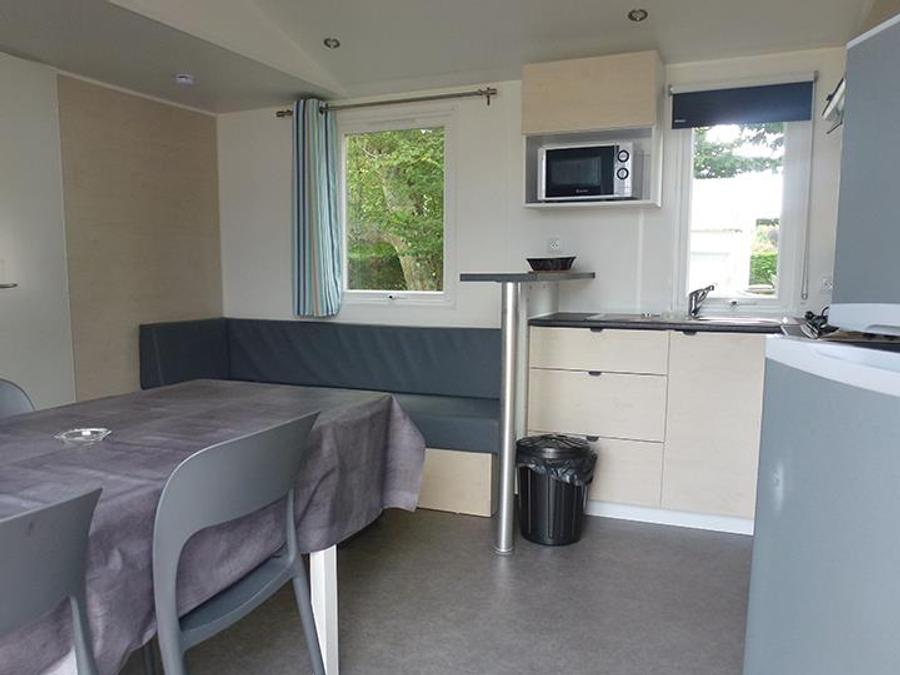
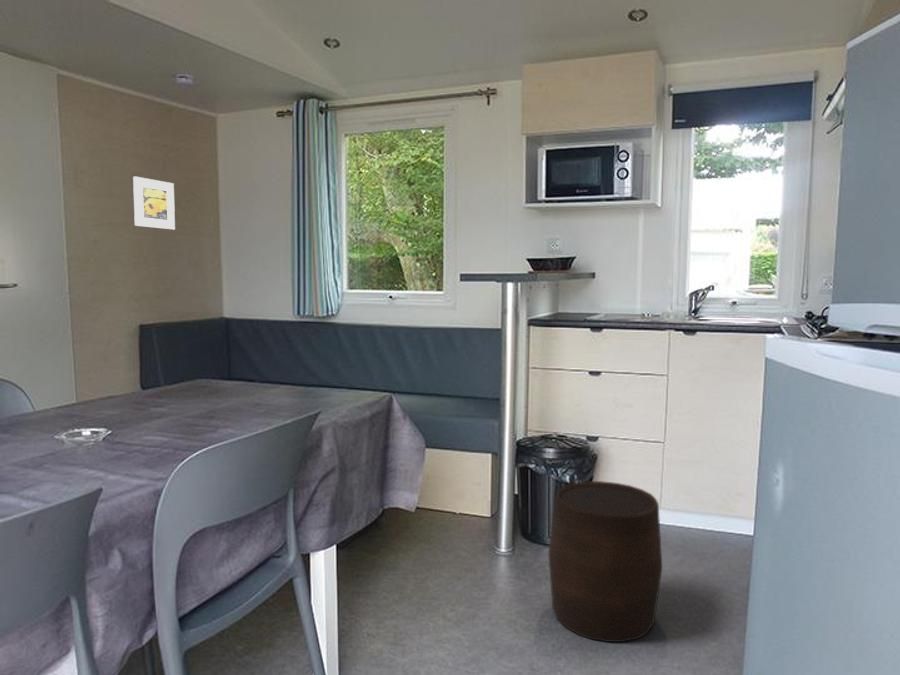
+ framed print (154, 204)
+ stool (604, 556)
